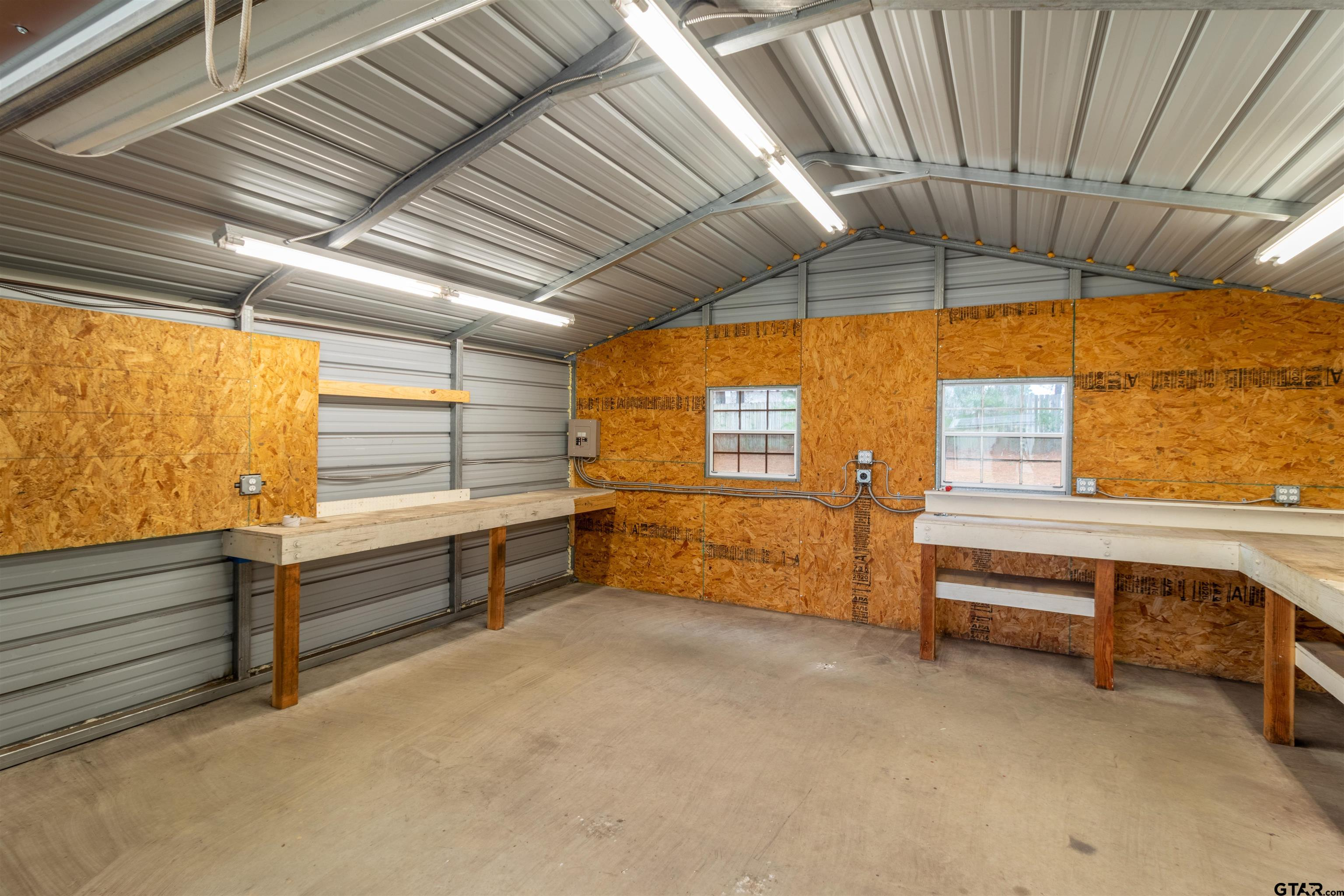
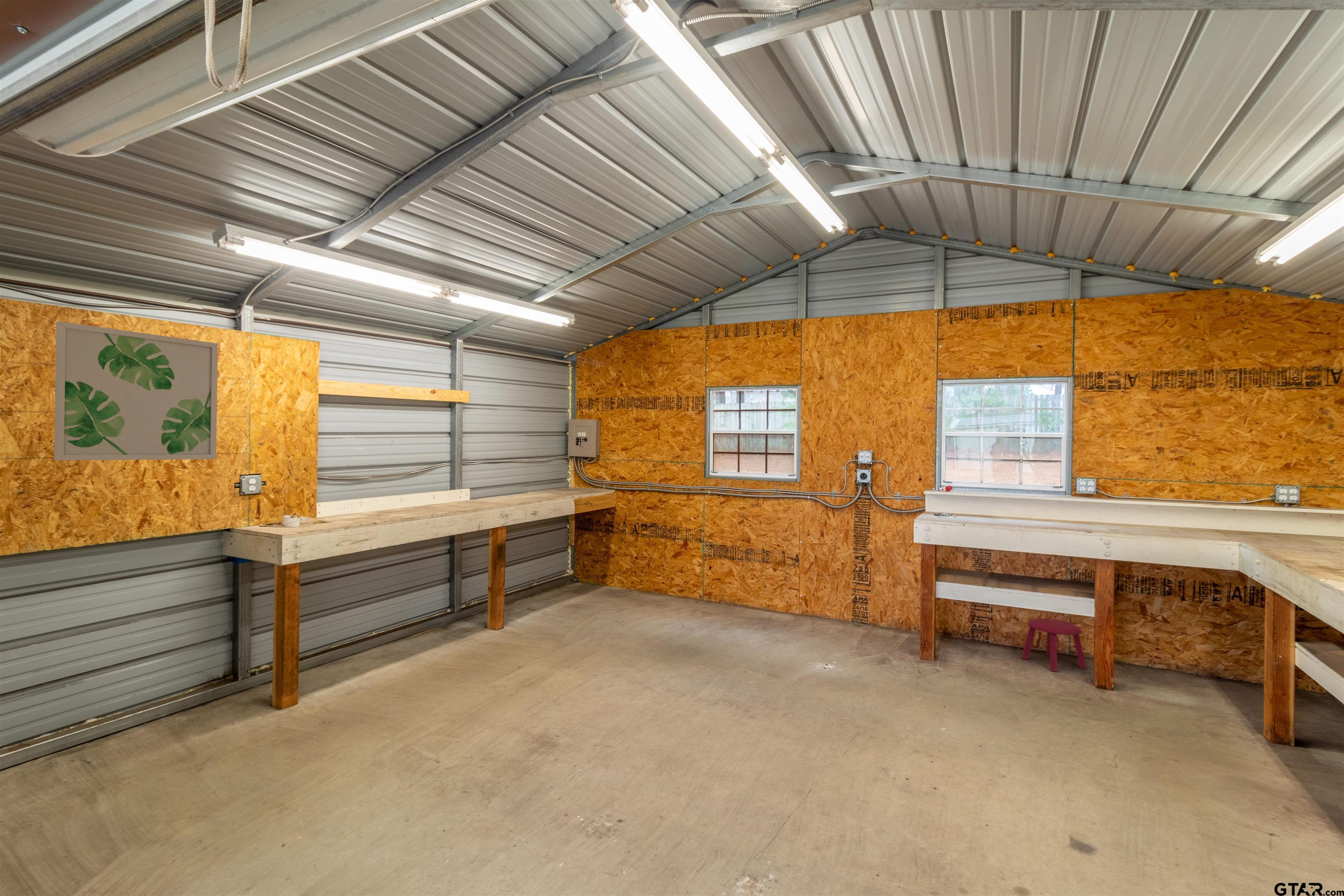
+ wall art (143, 396)
+ stool (1054, 643)
